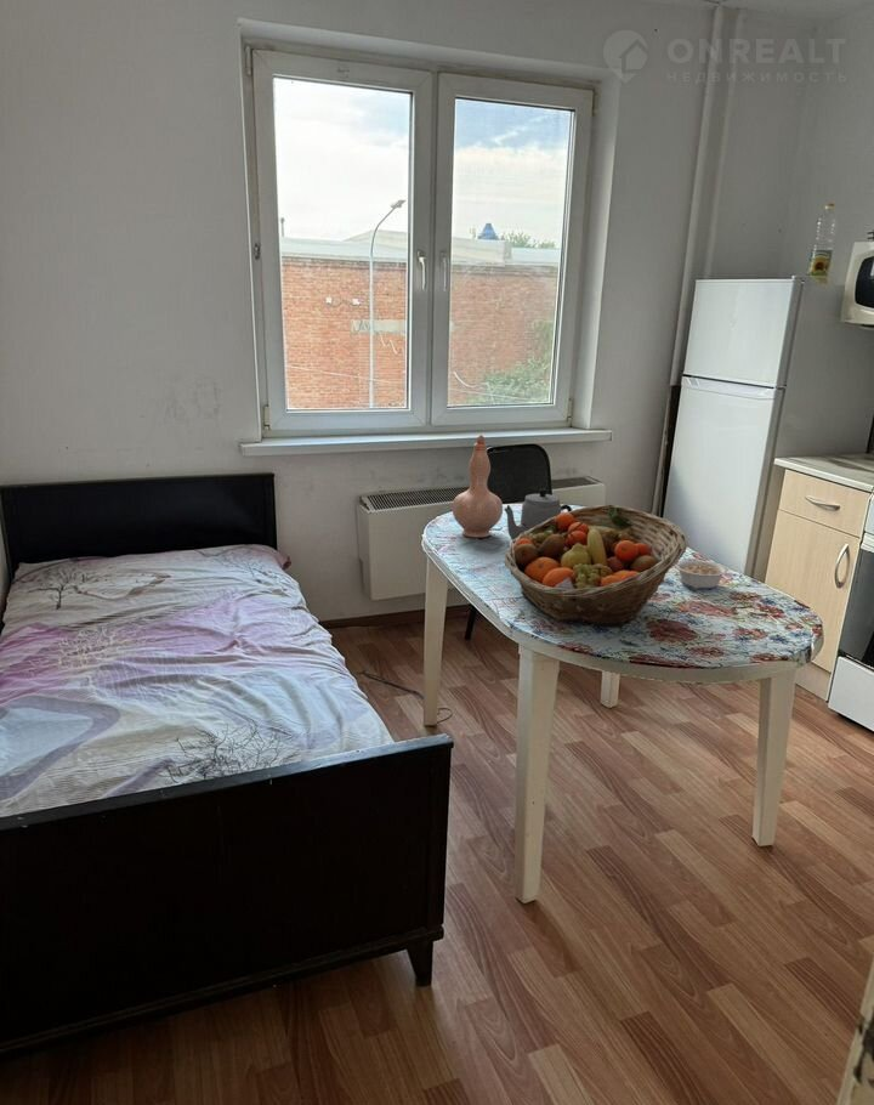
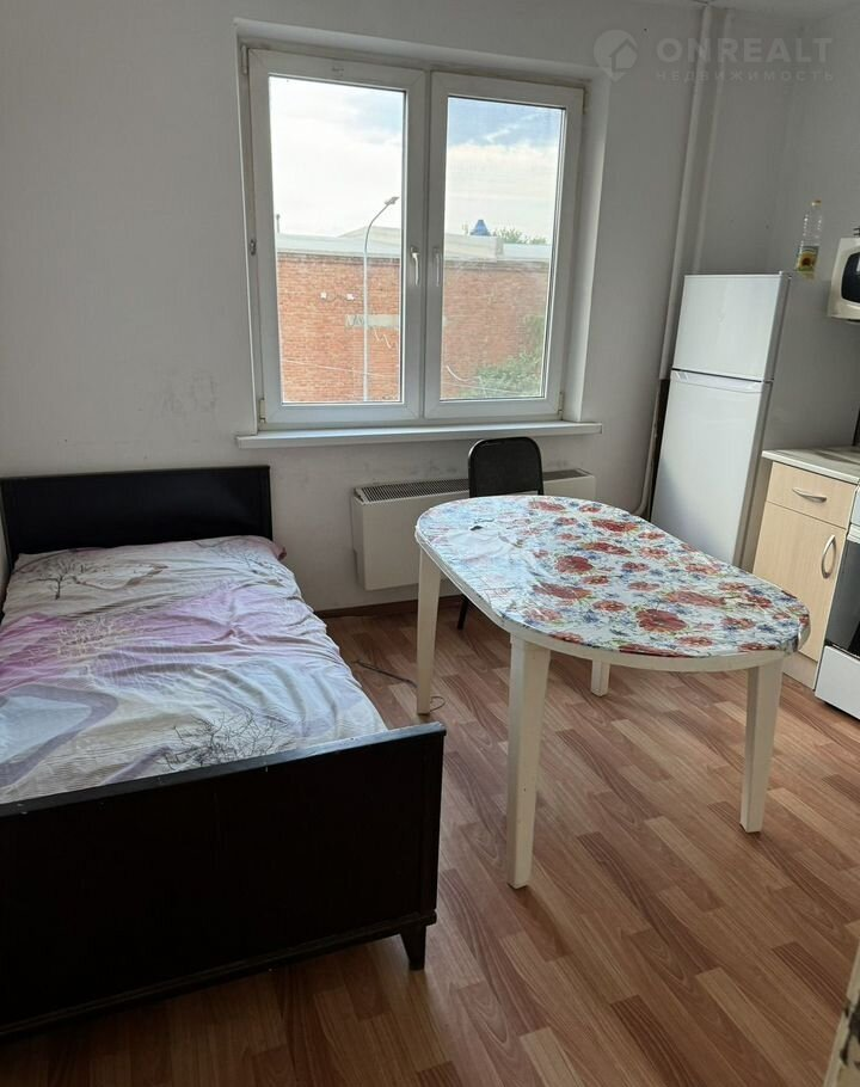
- legume (698, 574)
- fruit basket (590, 560)
- teapot (538, 520)
- vase (478, 484)
